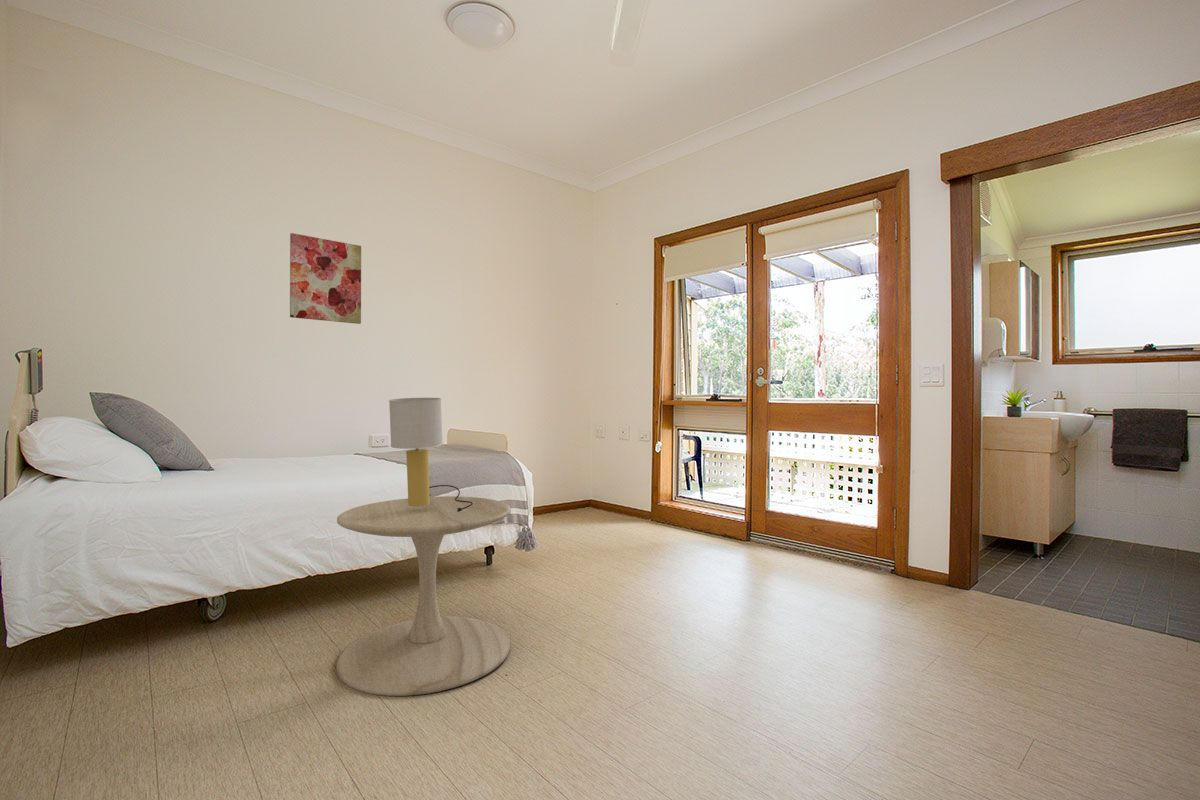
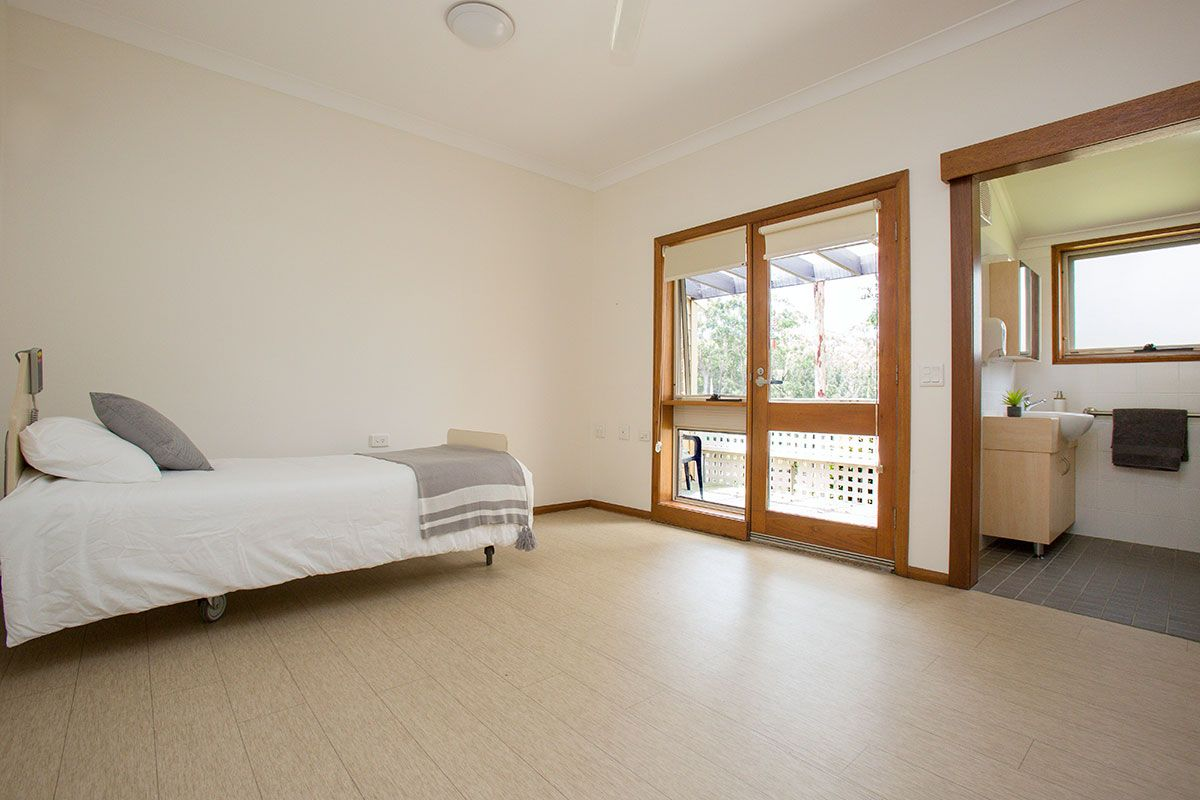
- wall art (326, 280)
- table lamp (438, 445)
- side table (427, 581)
